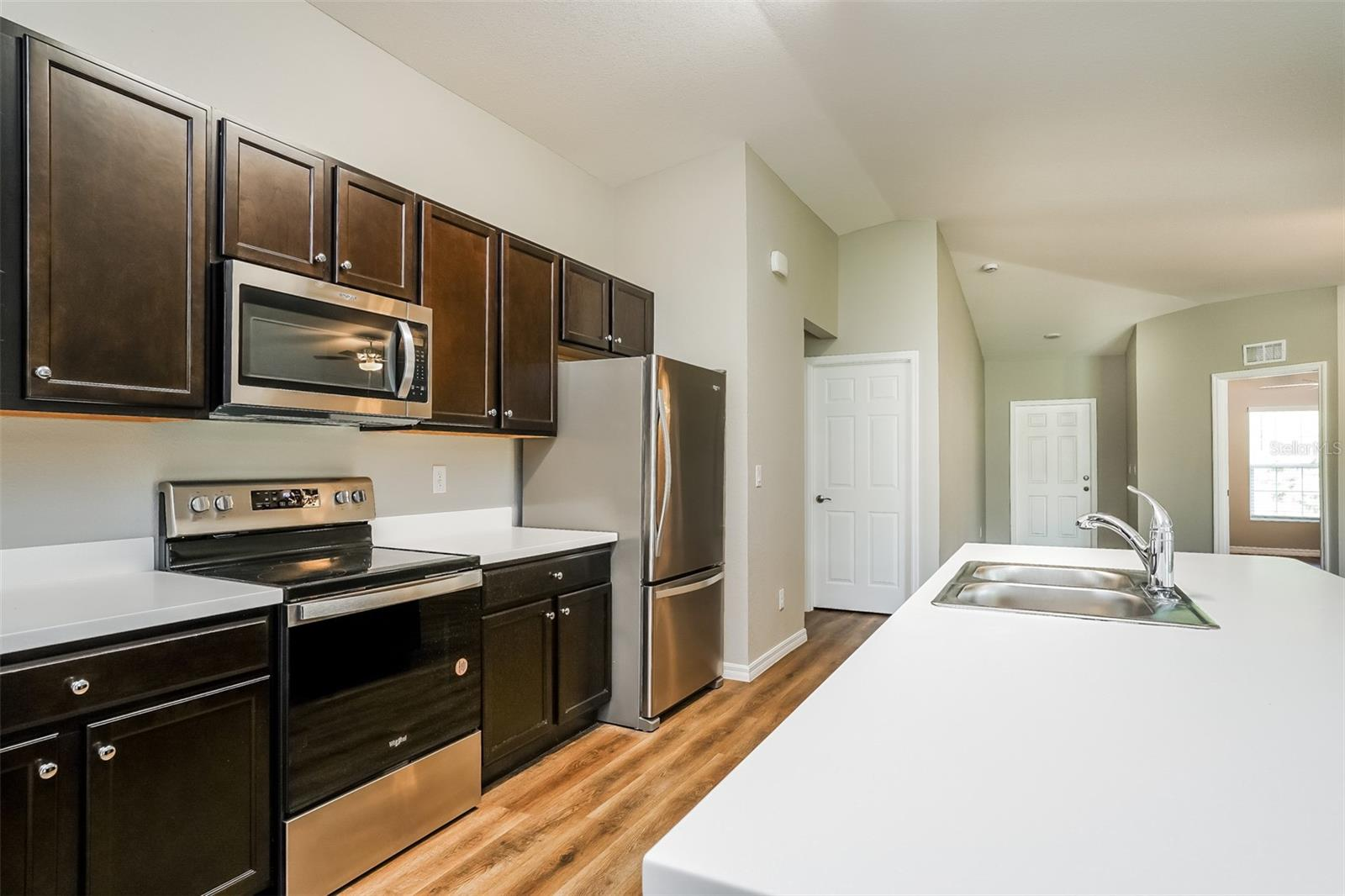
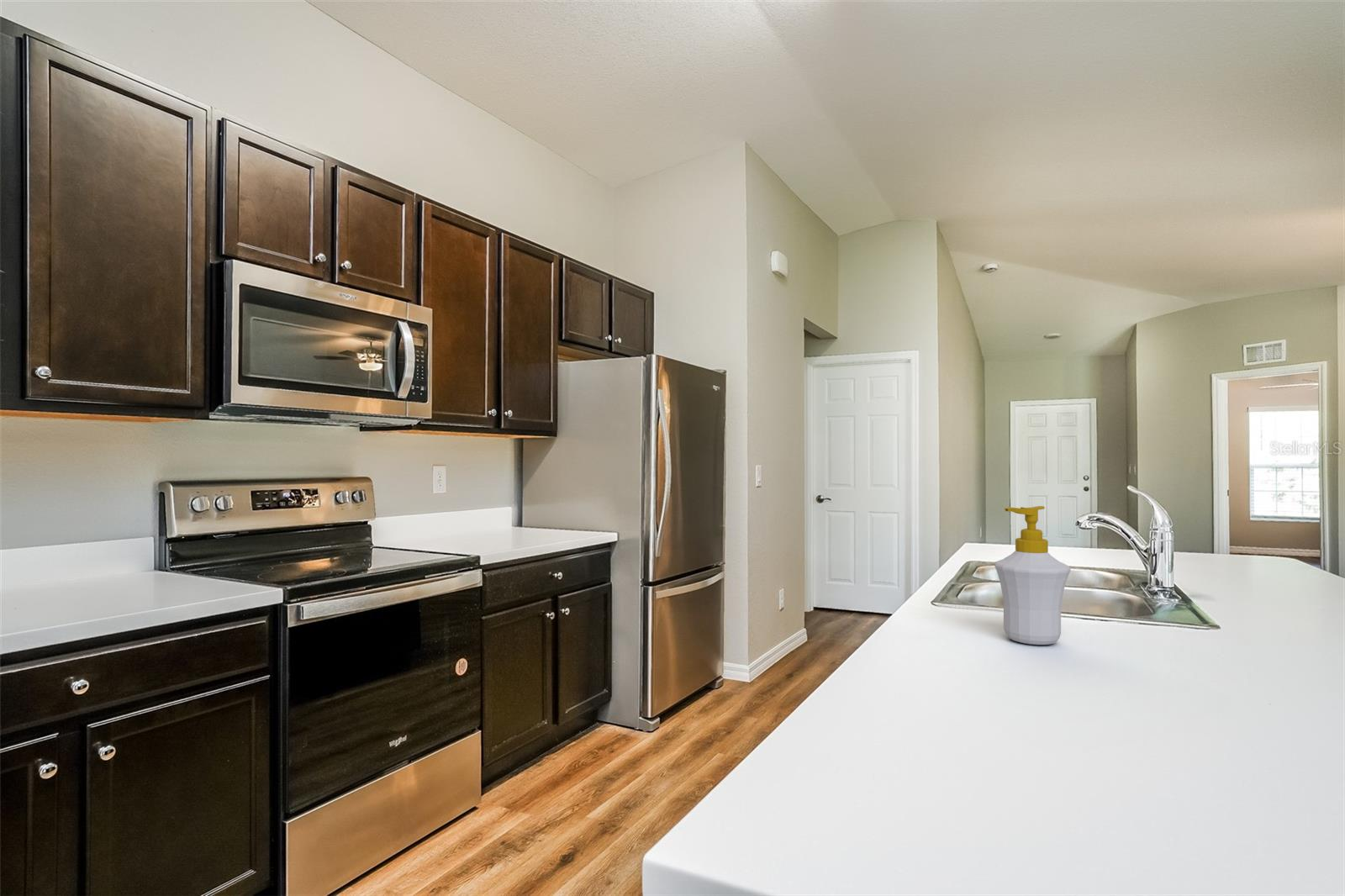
+ soap bottle (1031, 572)
